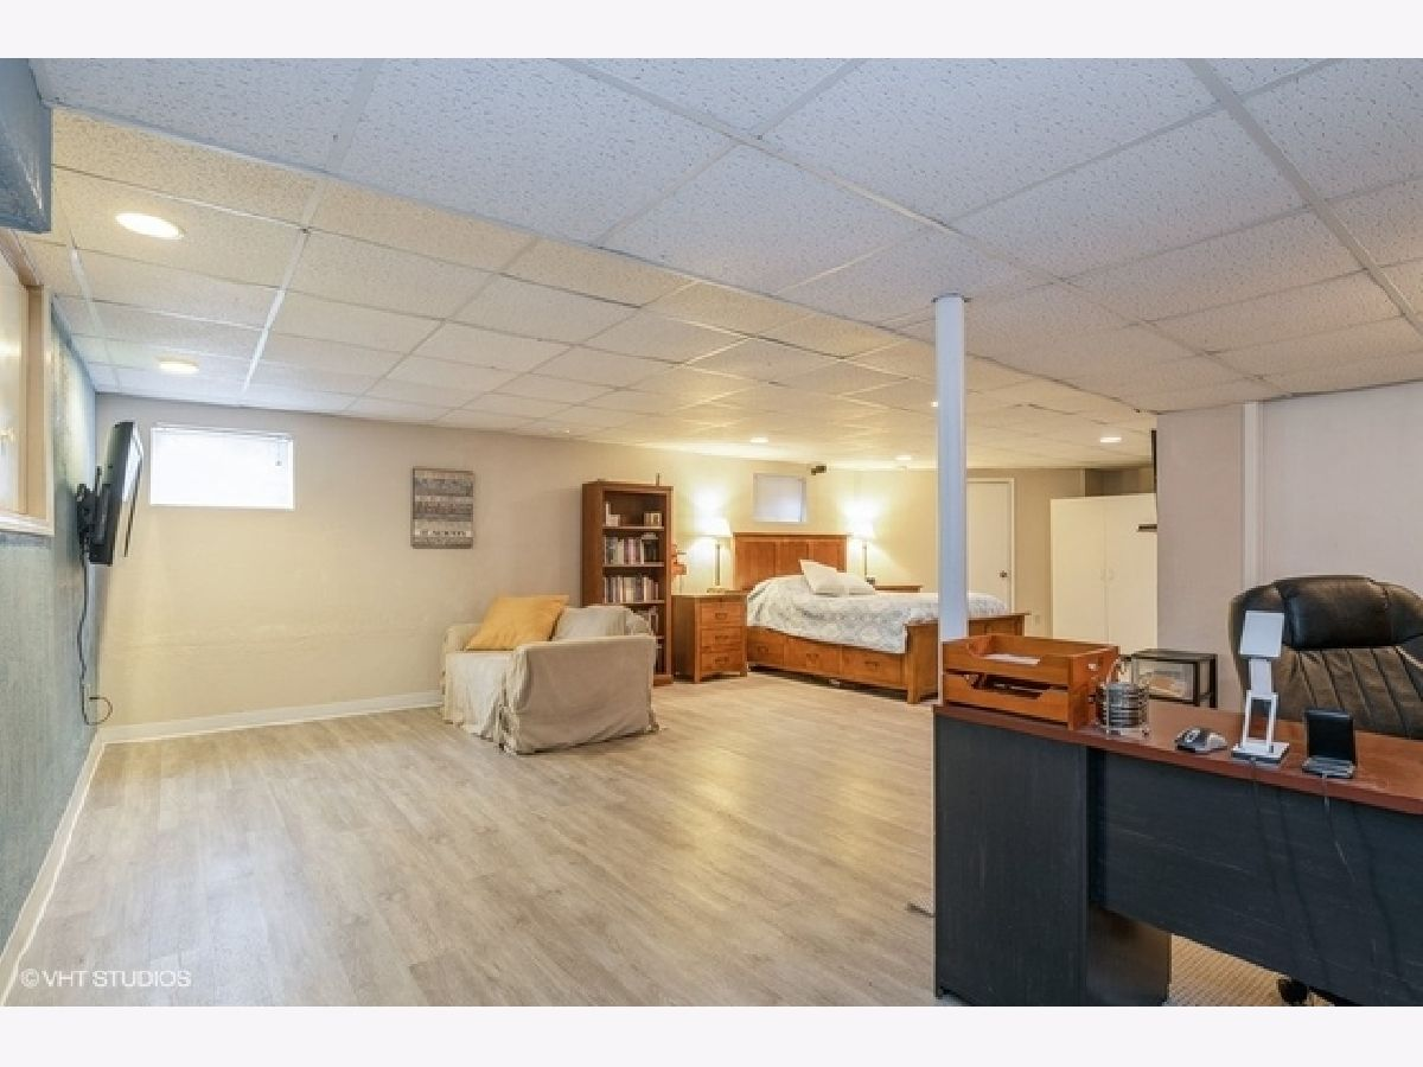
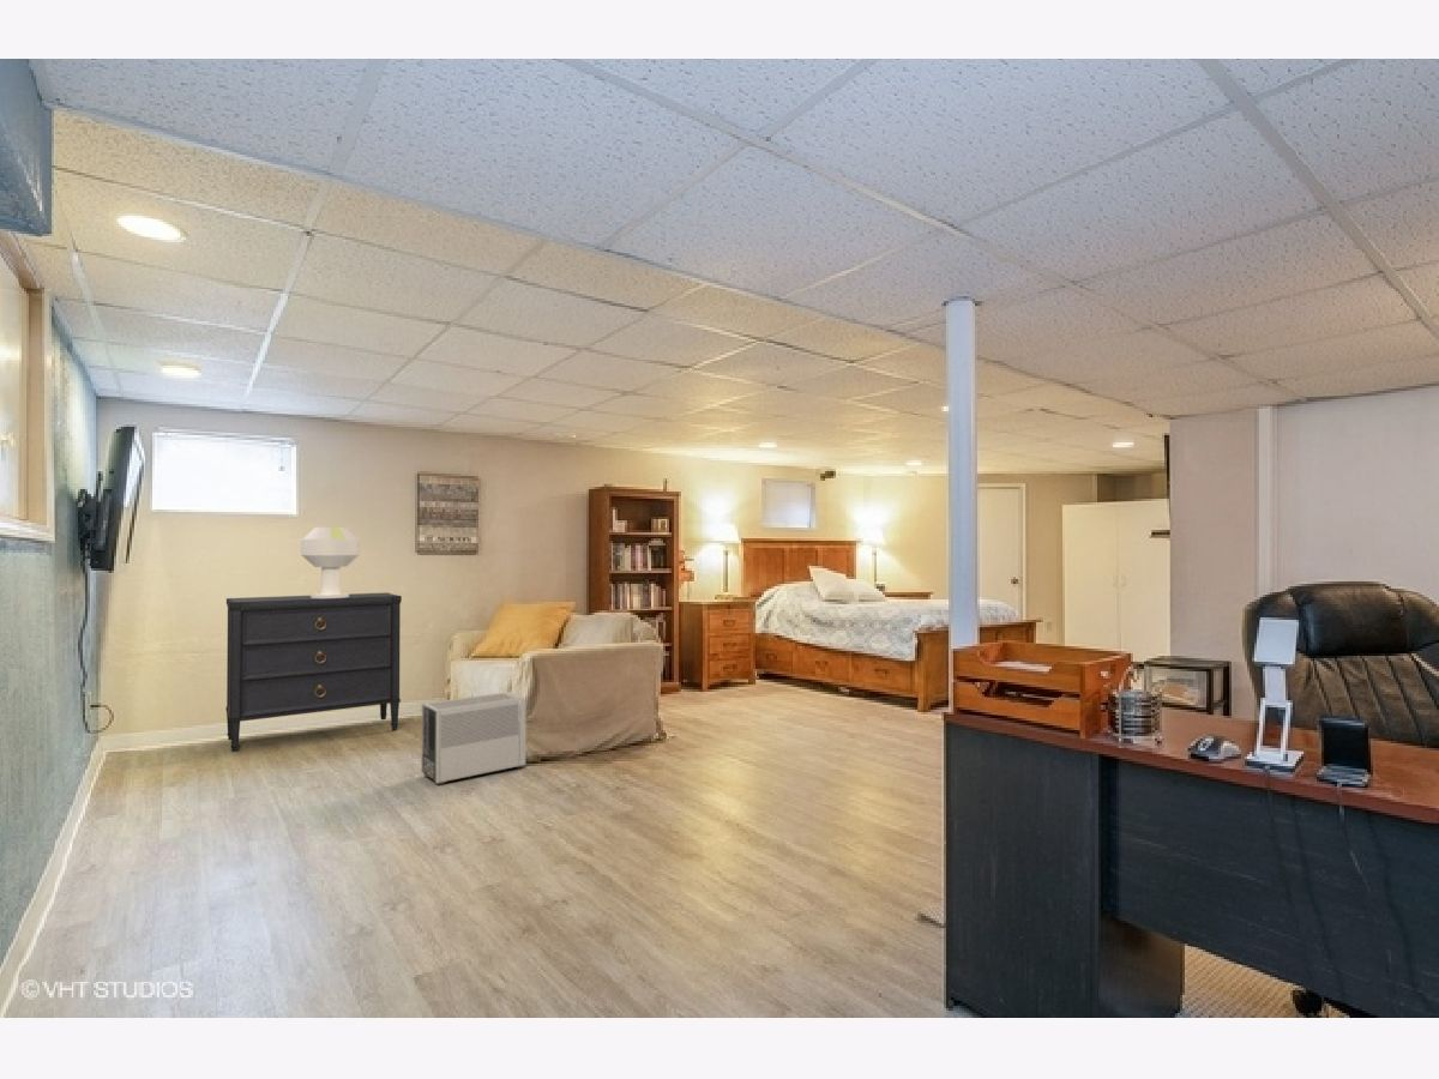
+ dresser (315, 665)
+ air purifier (475, 736)
+ table lamp (330, 561)
